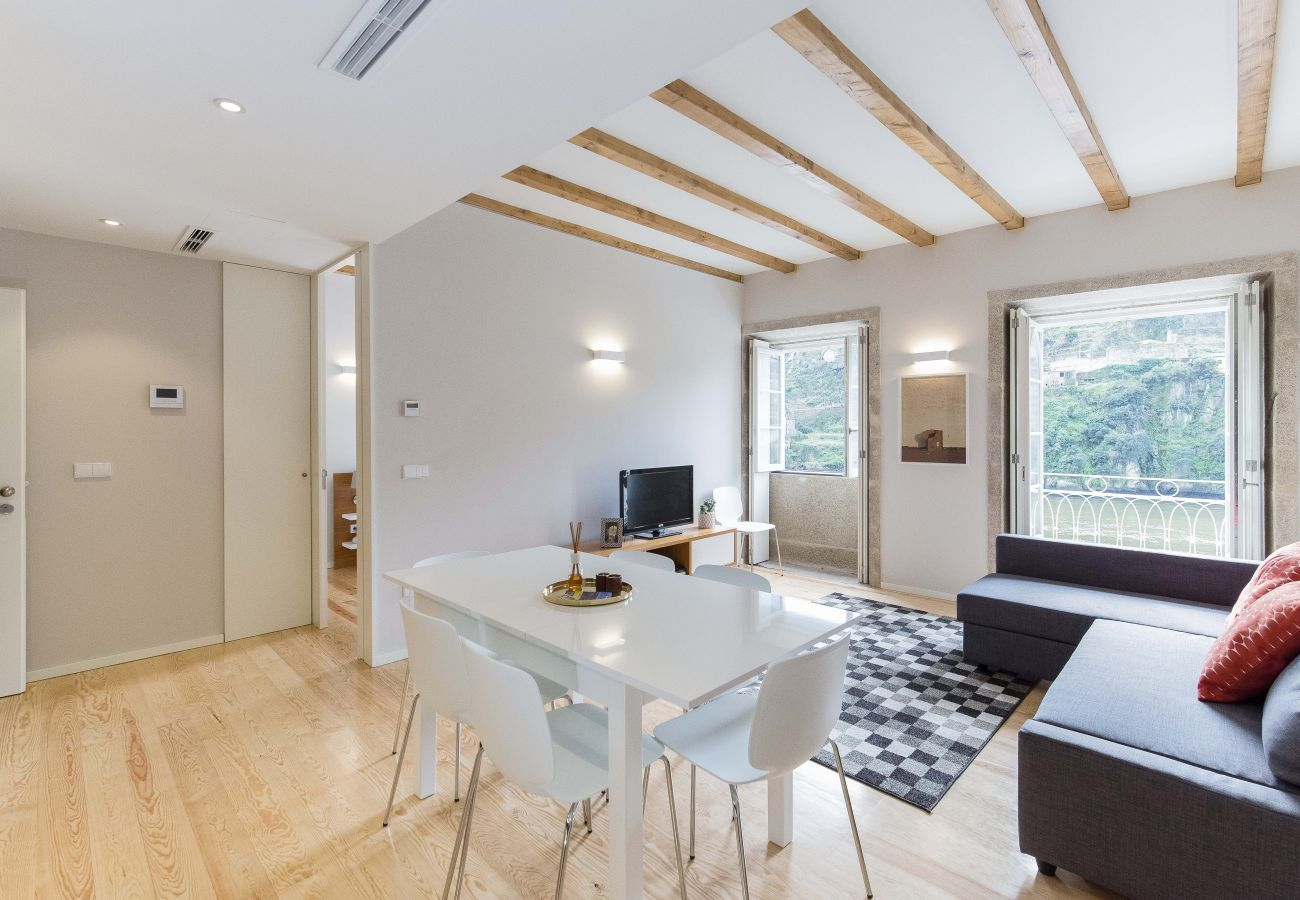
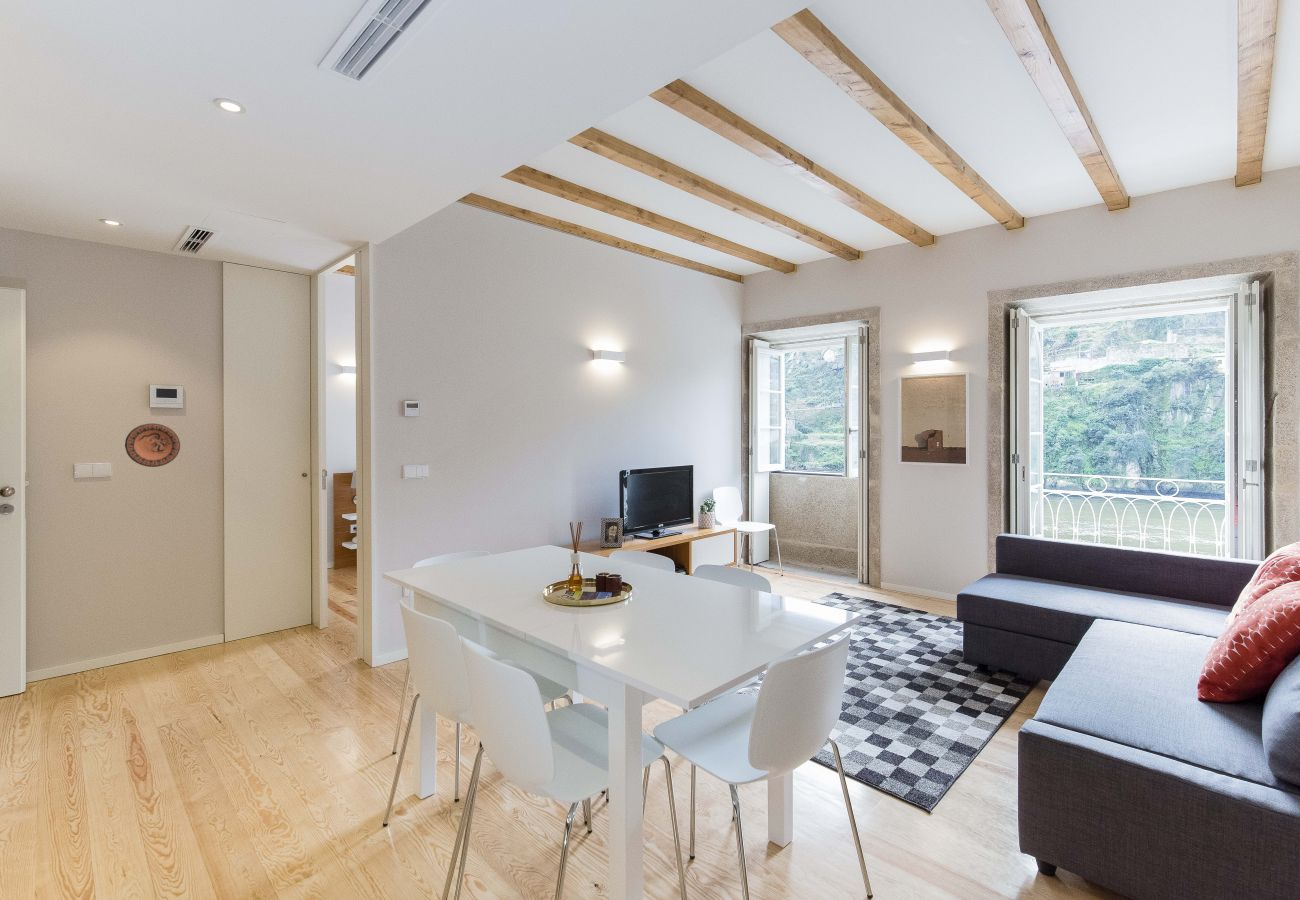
+ decorative plate (153, 445)
